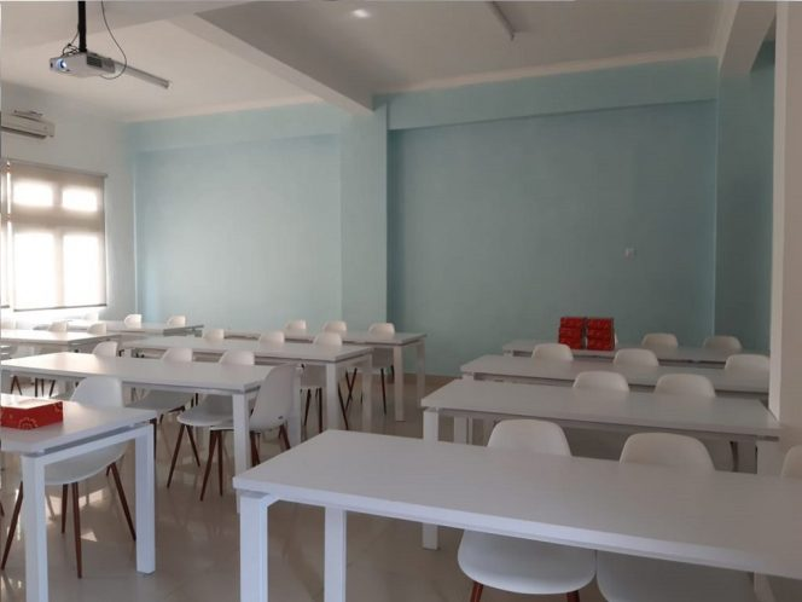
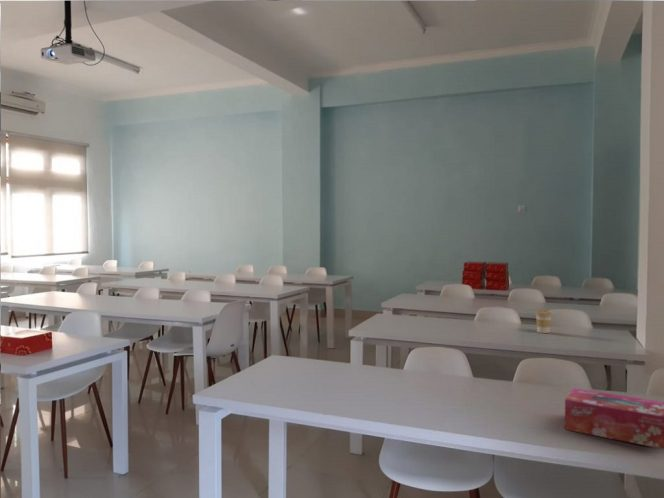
+ coffee cup (543, 321)
+ tissue box (617, 416)
